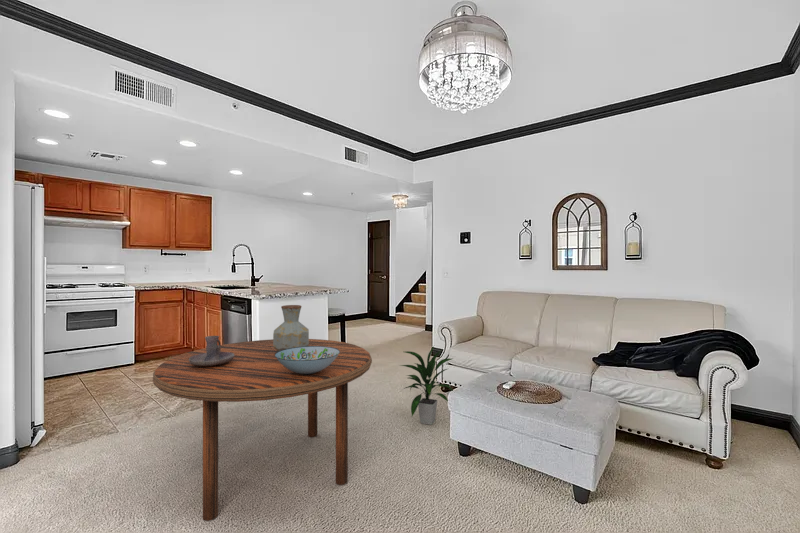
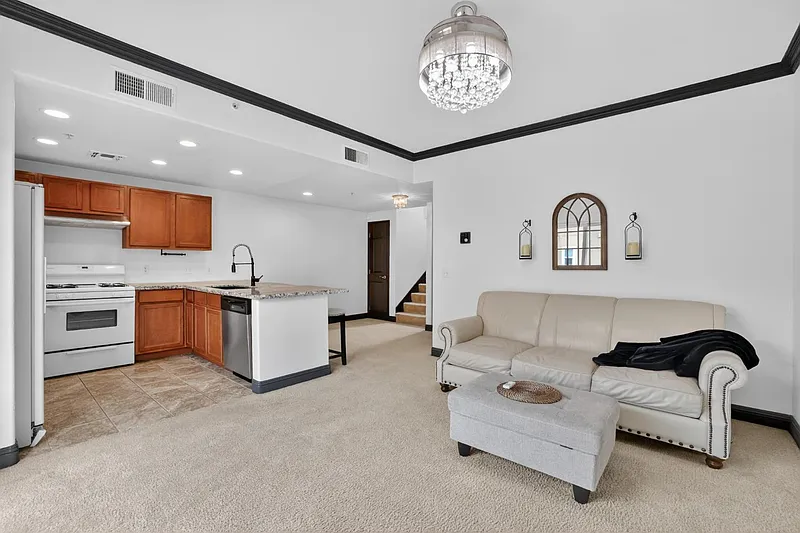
- vase (291, 329)
- decorative bowl (307, 361)
- dining table (270, 399)
- indoor plant (425, 383)
- candle holder (213, 348)
